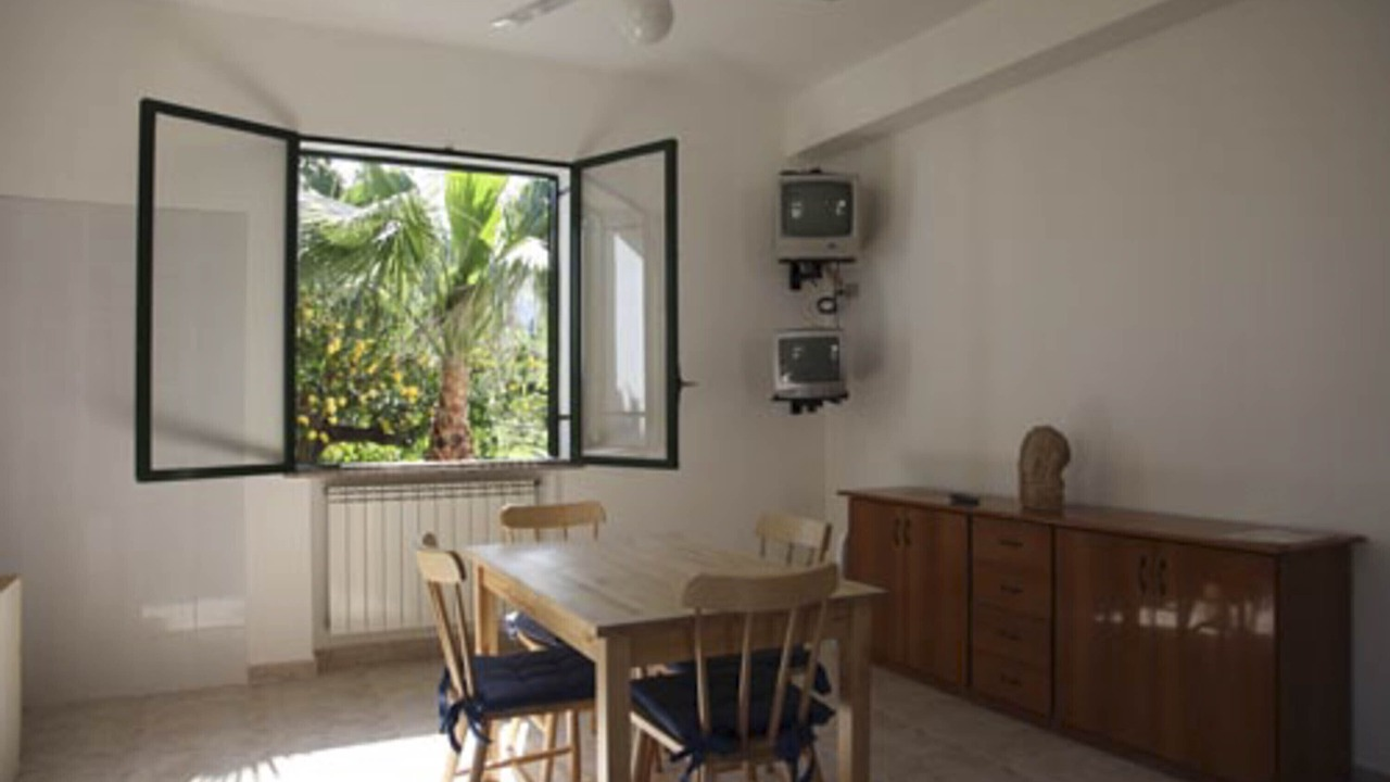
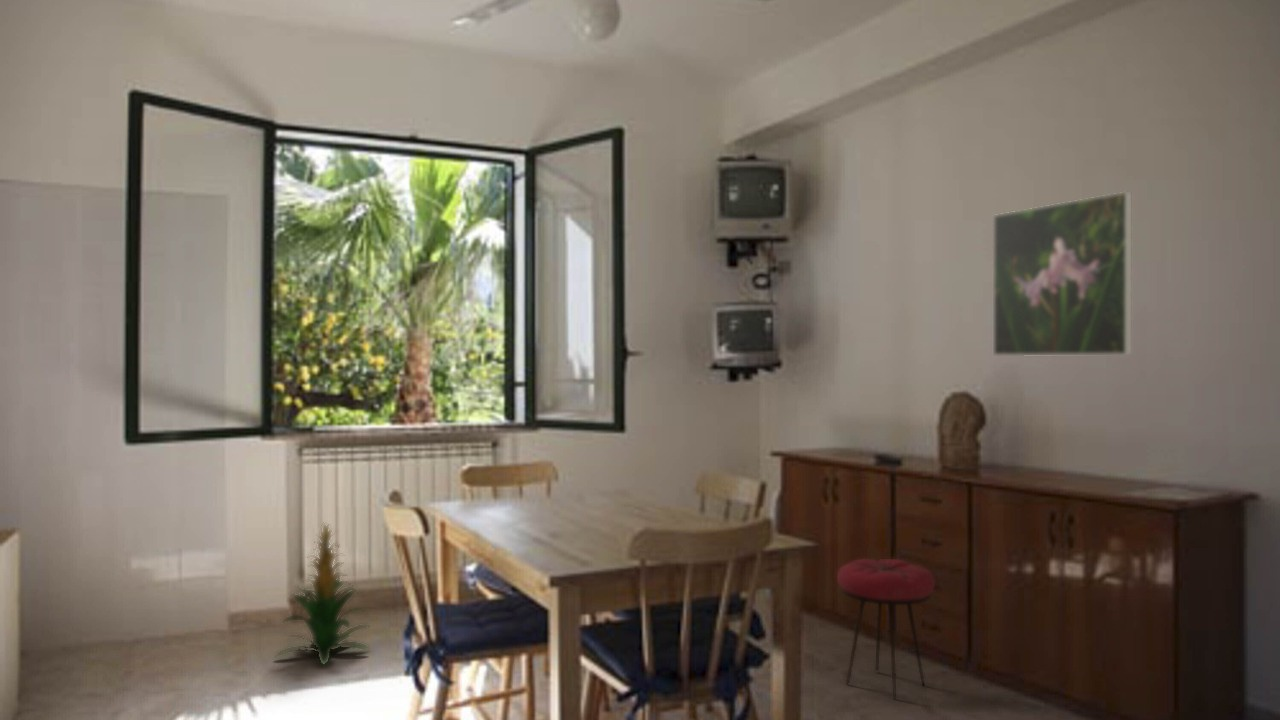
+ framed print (1057, 279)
+ stool (889, 624)
+ indoor plant (324, 588)
